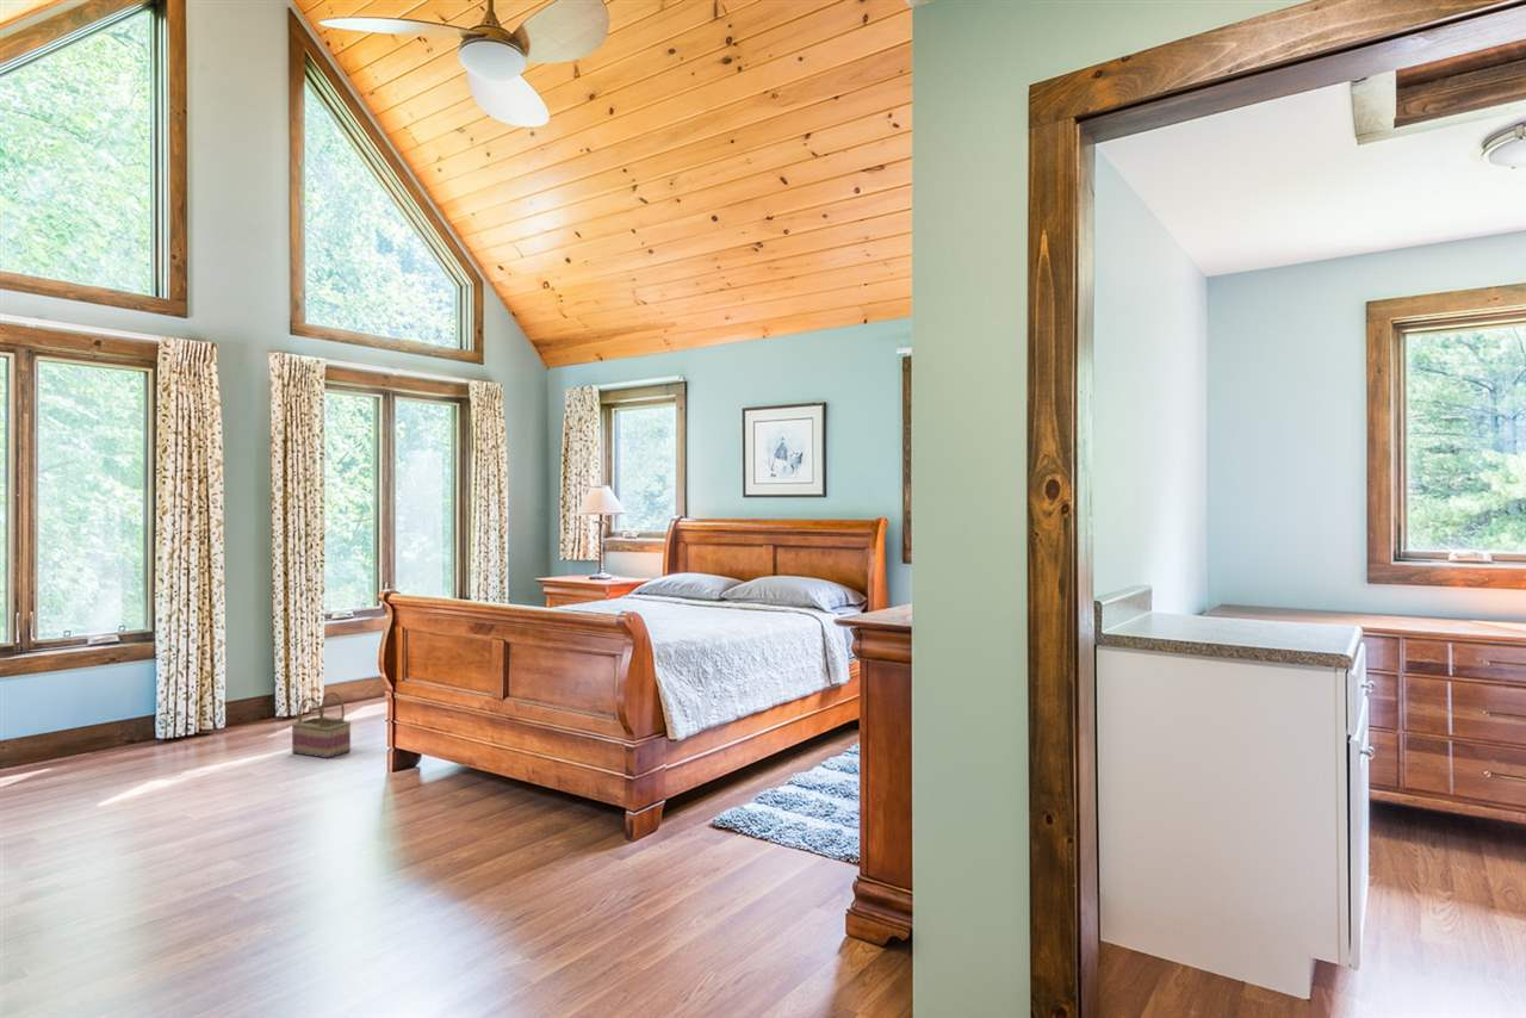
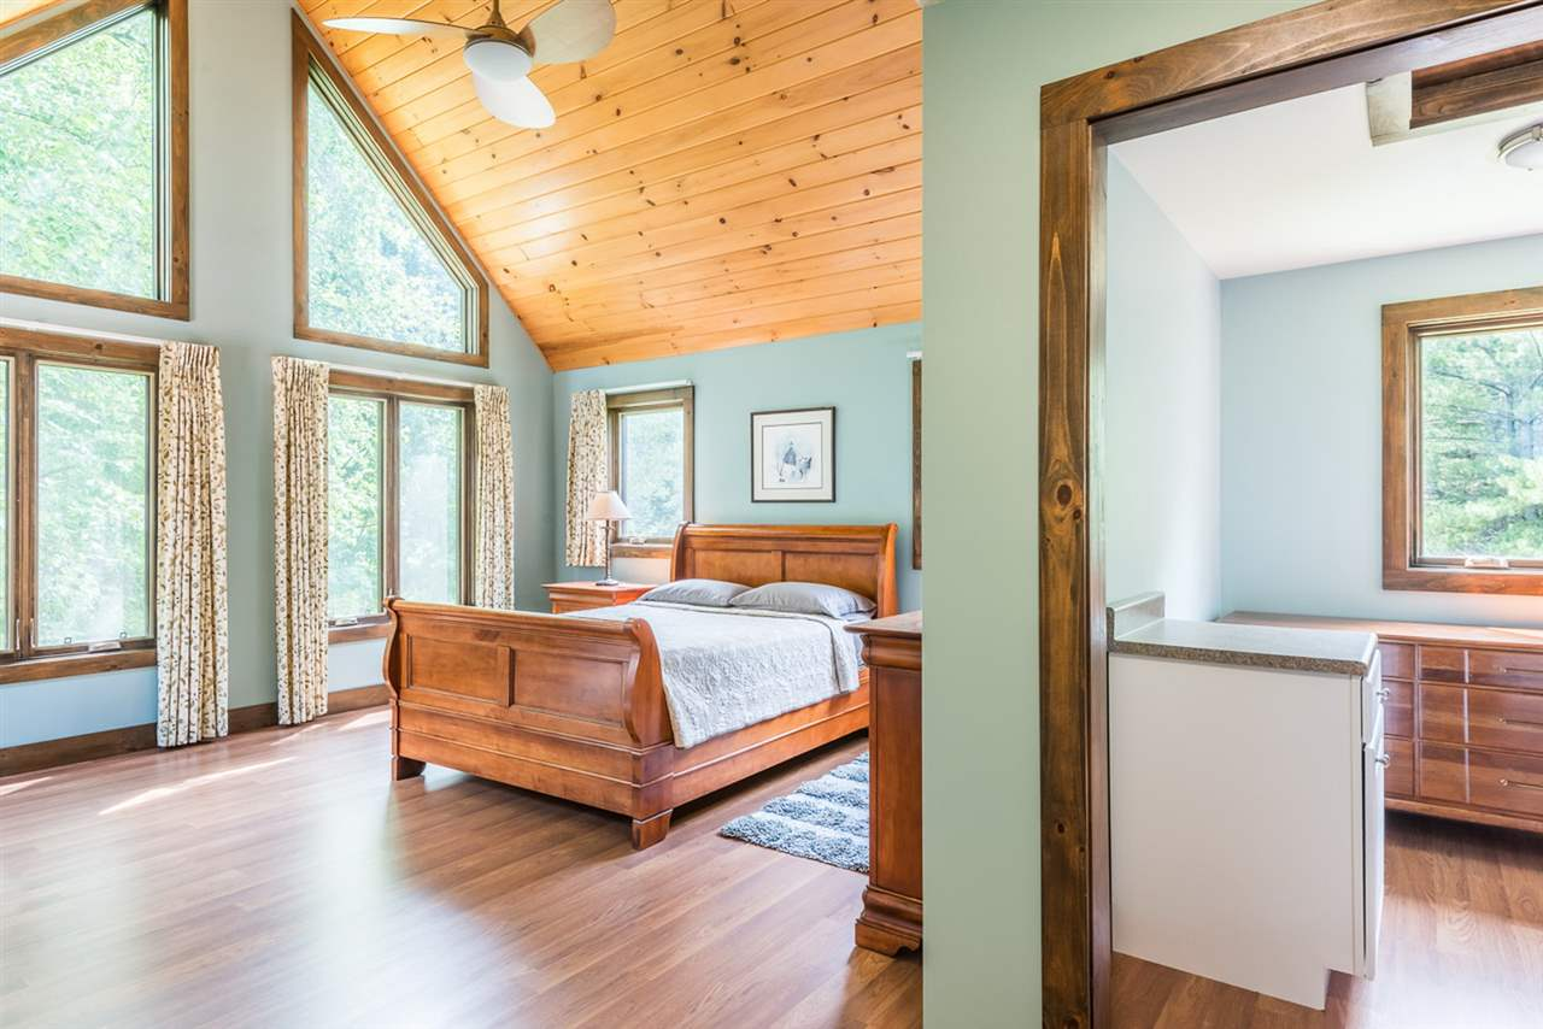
- basket (321, 722)
